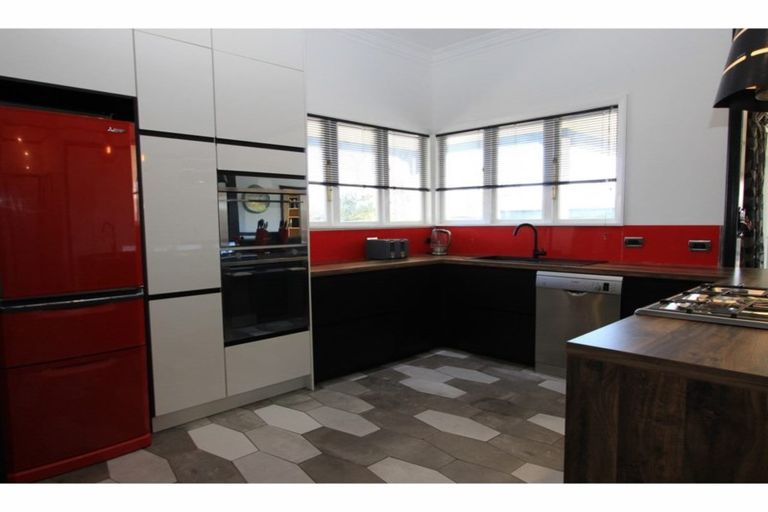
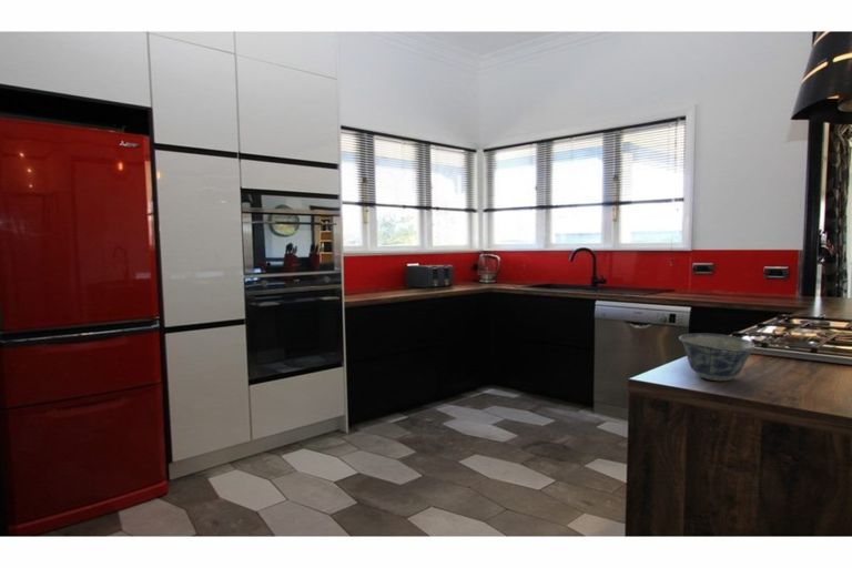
+ bowl (716, 357)
